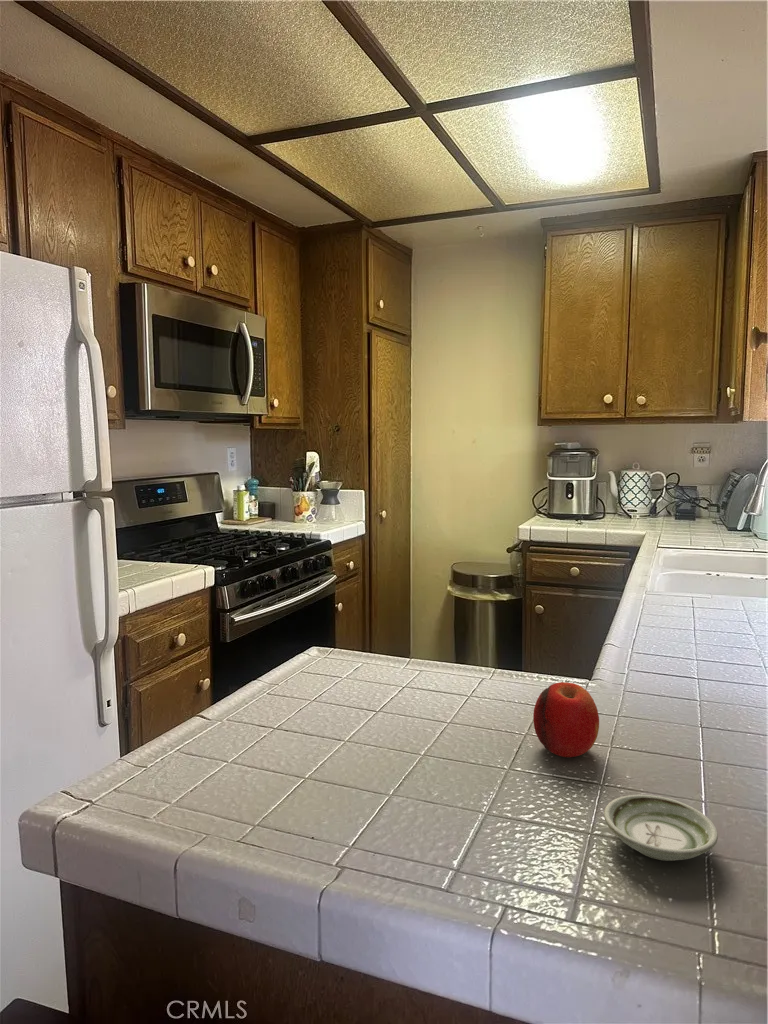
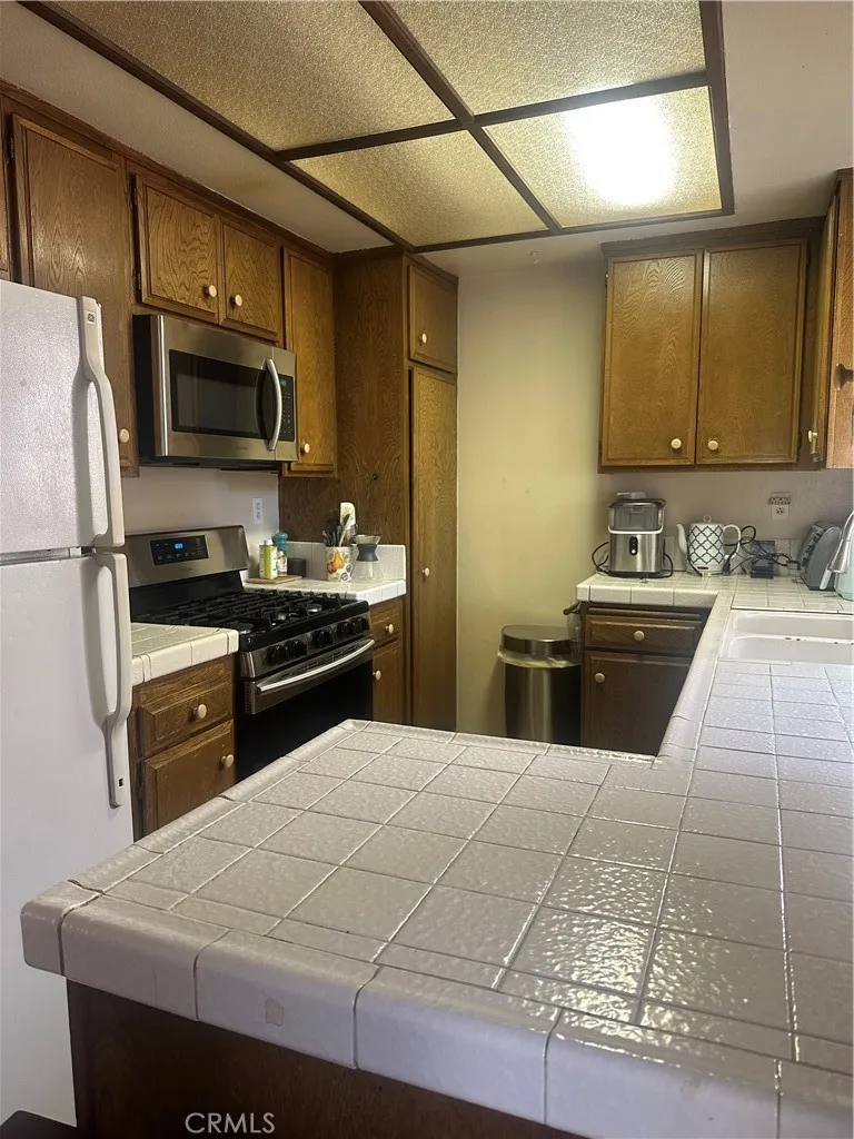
- fruit (566, 717)
- saucer (659, 832)
